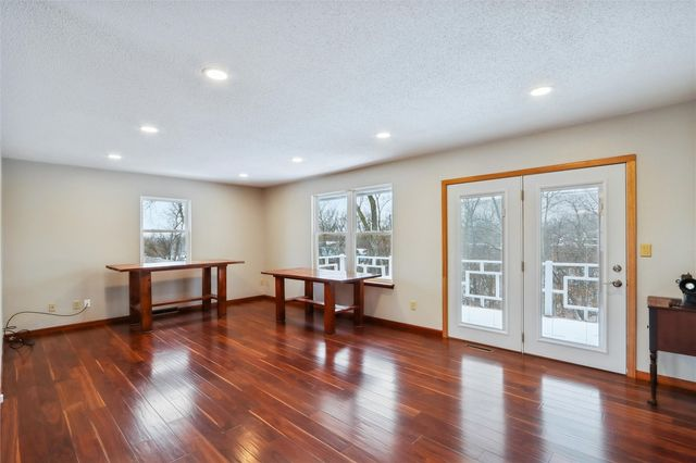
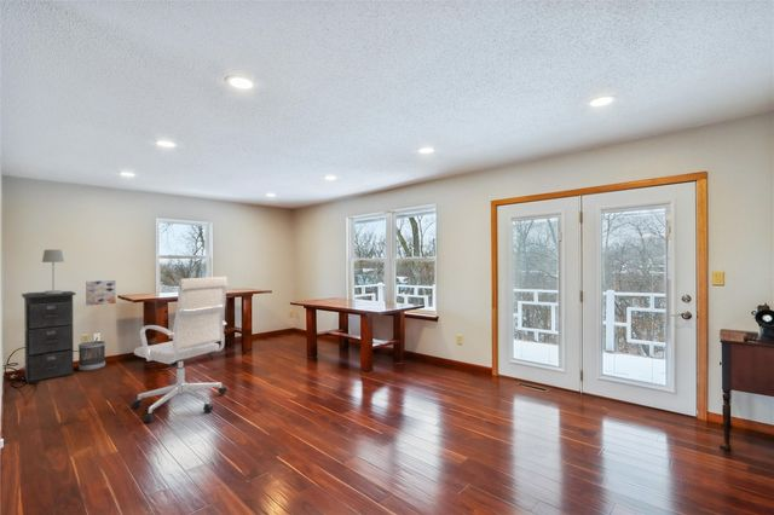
+ wall art (100, 293)
+ table lamp (52, 270)
+ filing cabinet (48, 334)
+ chair (183, 341)
+ wastebasket (92, 354)
